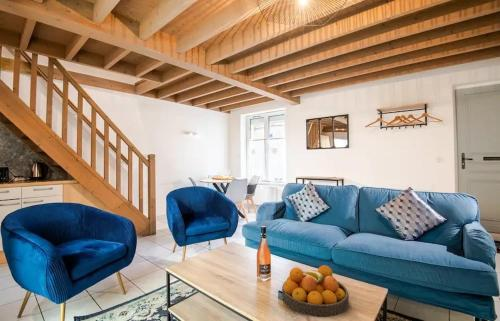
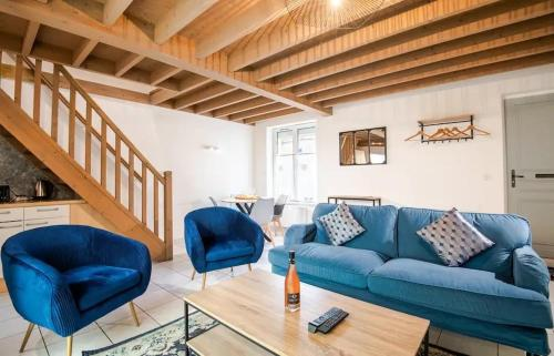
- fruit bowl (314, 283)
